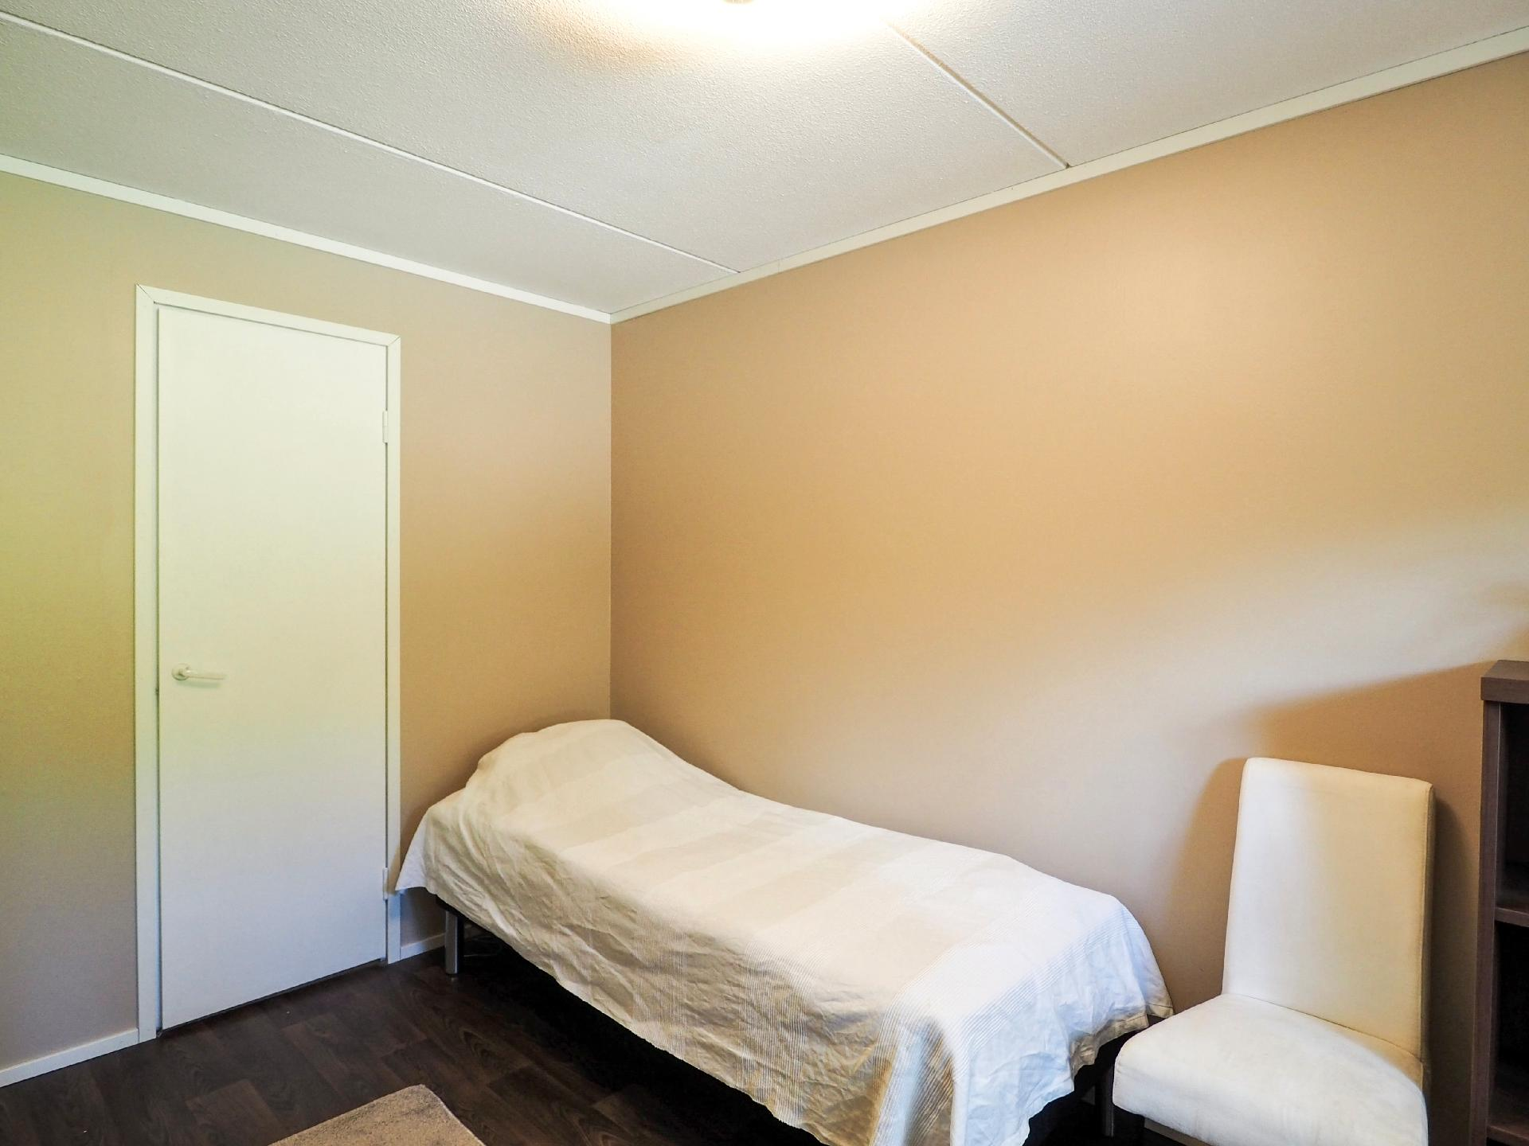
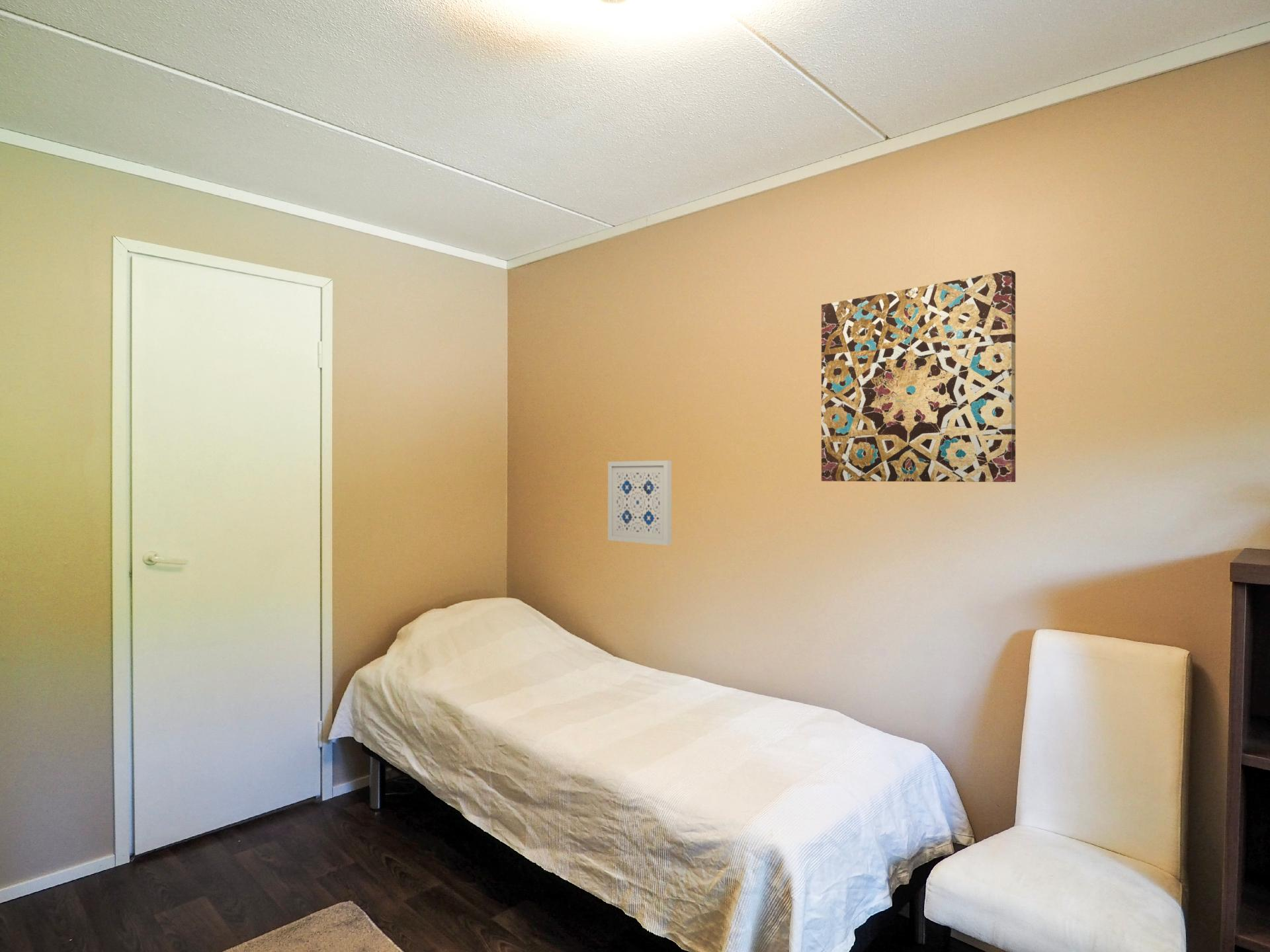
+ wall art (638, 502)
+ wall art (910, 385)
